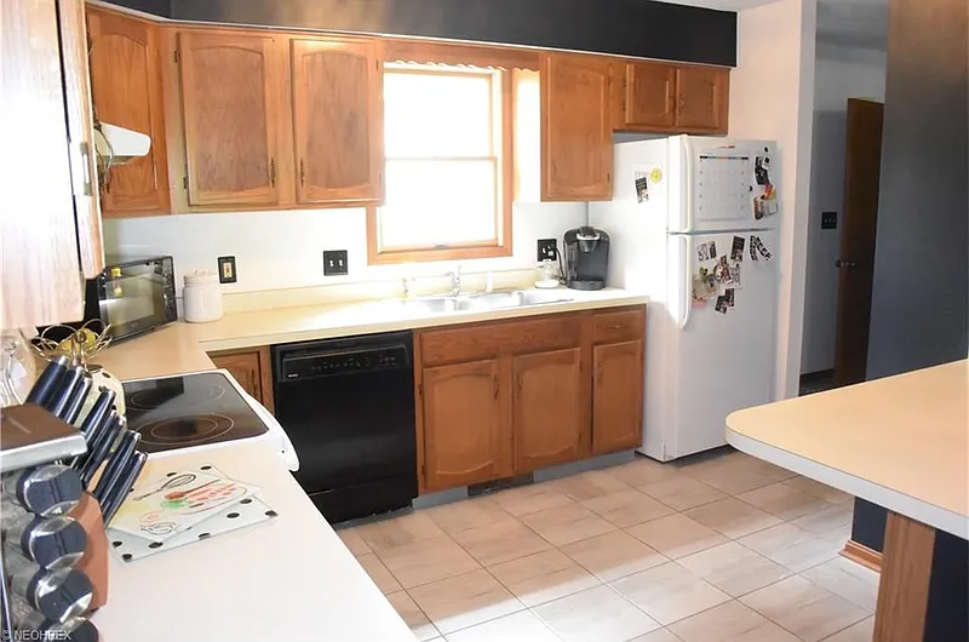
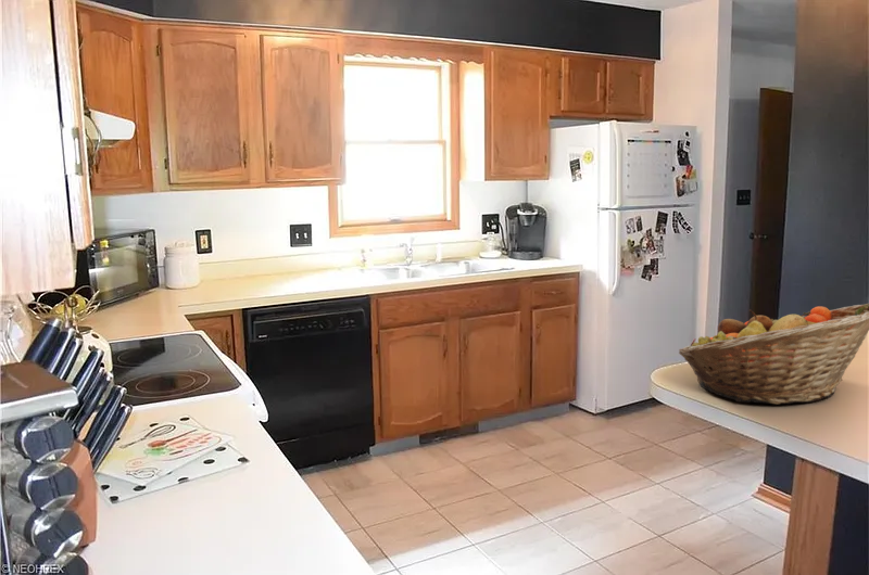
+ fruit basket (778, 345)
